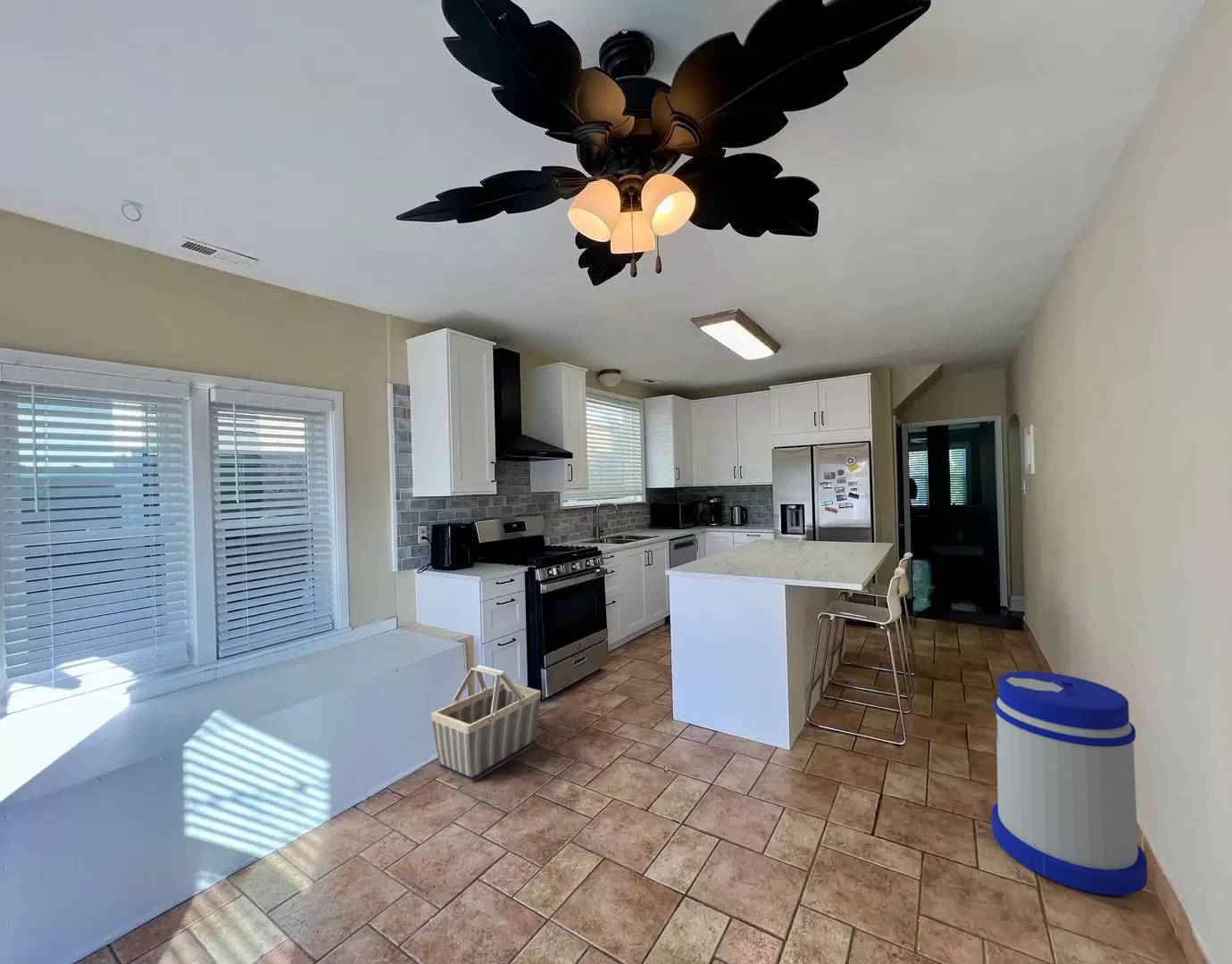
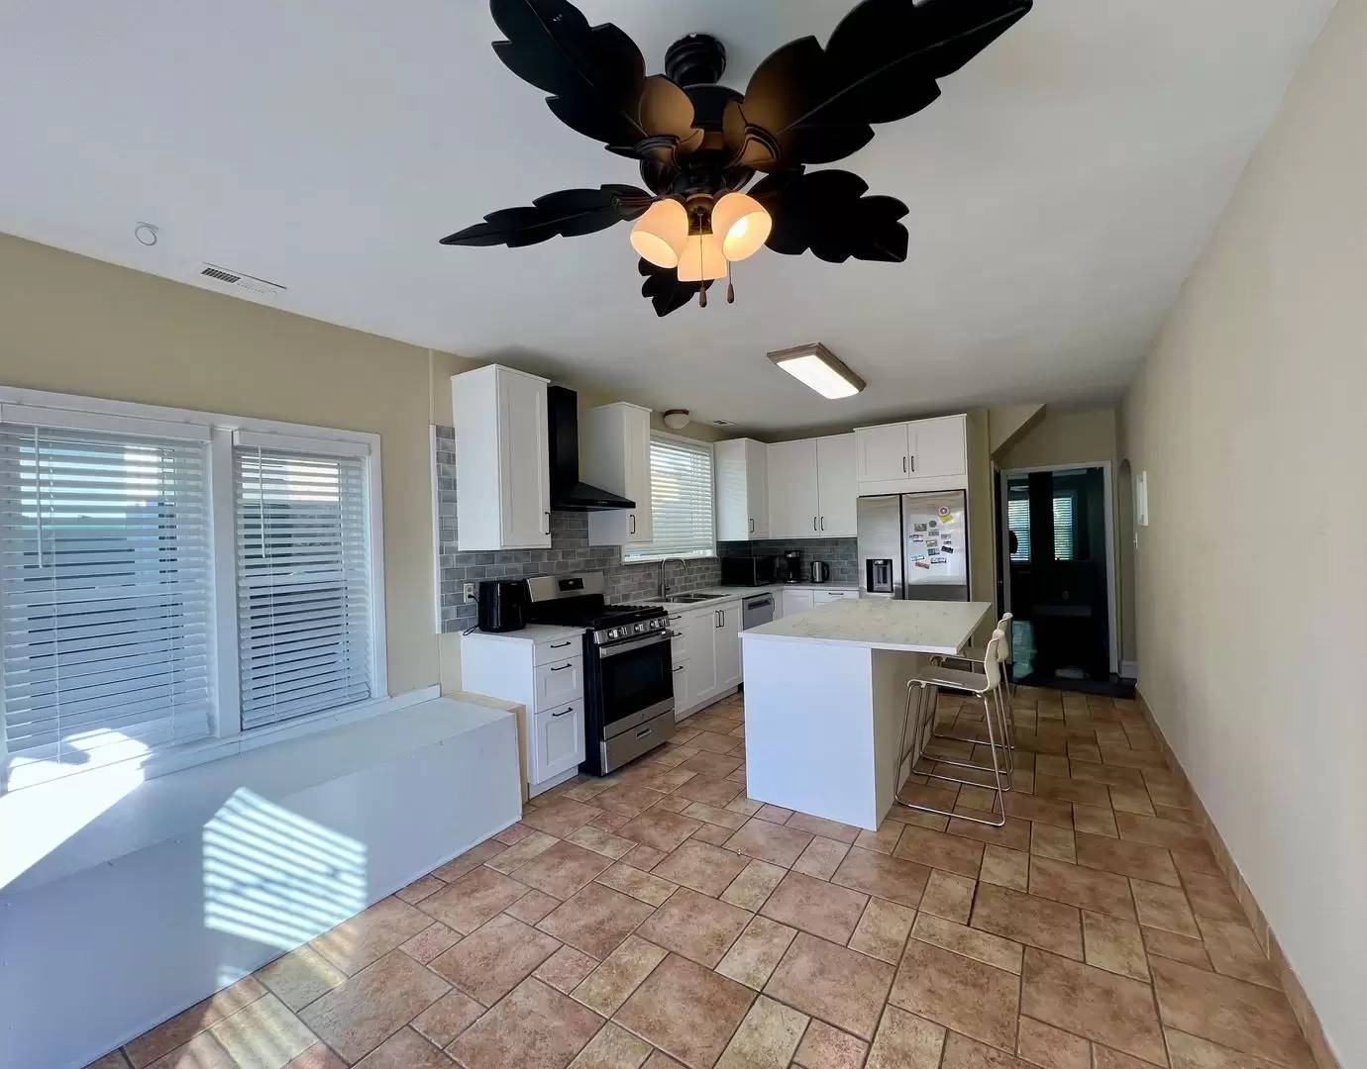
- trash can (1061, 769)
- basket (488, 712)
